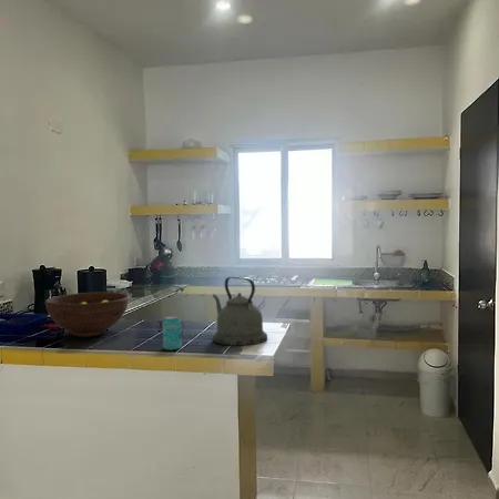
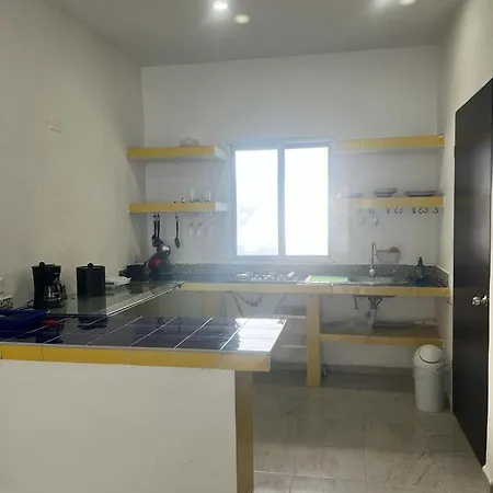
- kettle (236, 308)
- fruit bowl (88, 315)
- beverage can (172, 333)
